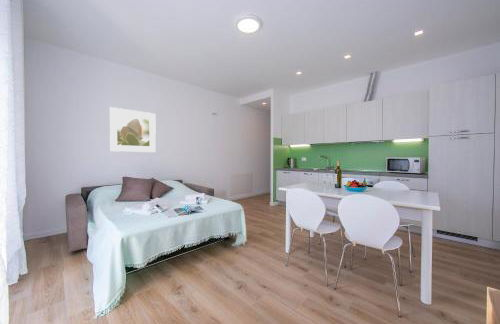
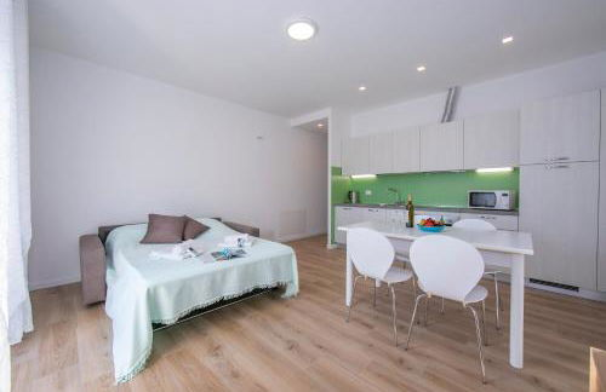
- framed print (134, 131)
